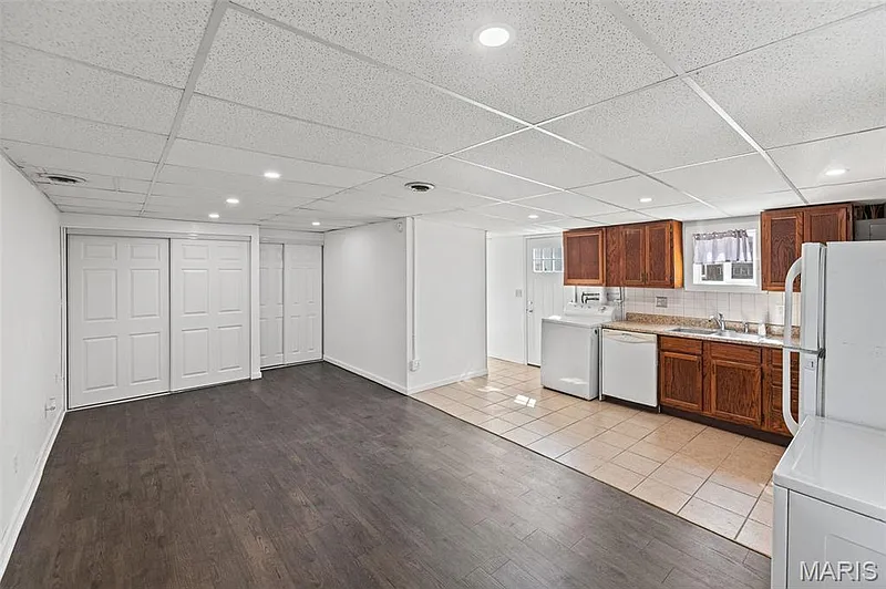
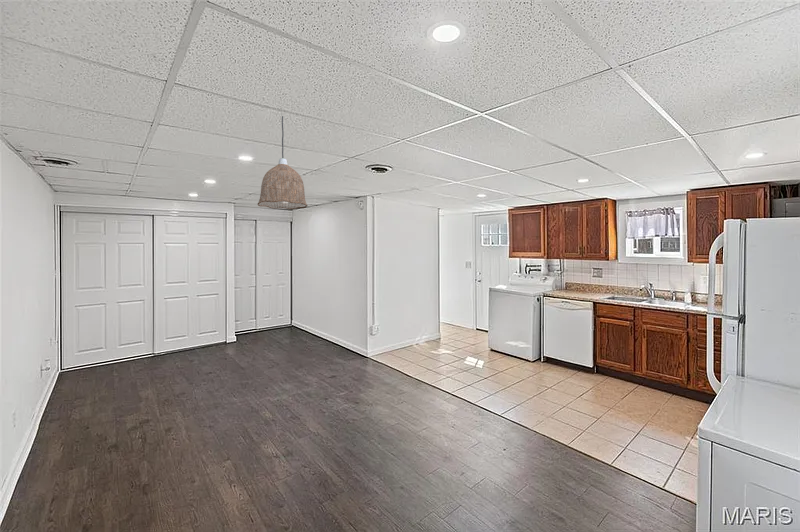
+ pendant lamp (282, 161)
